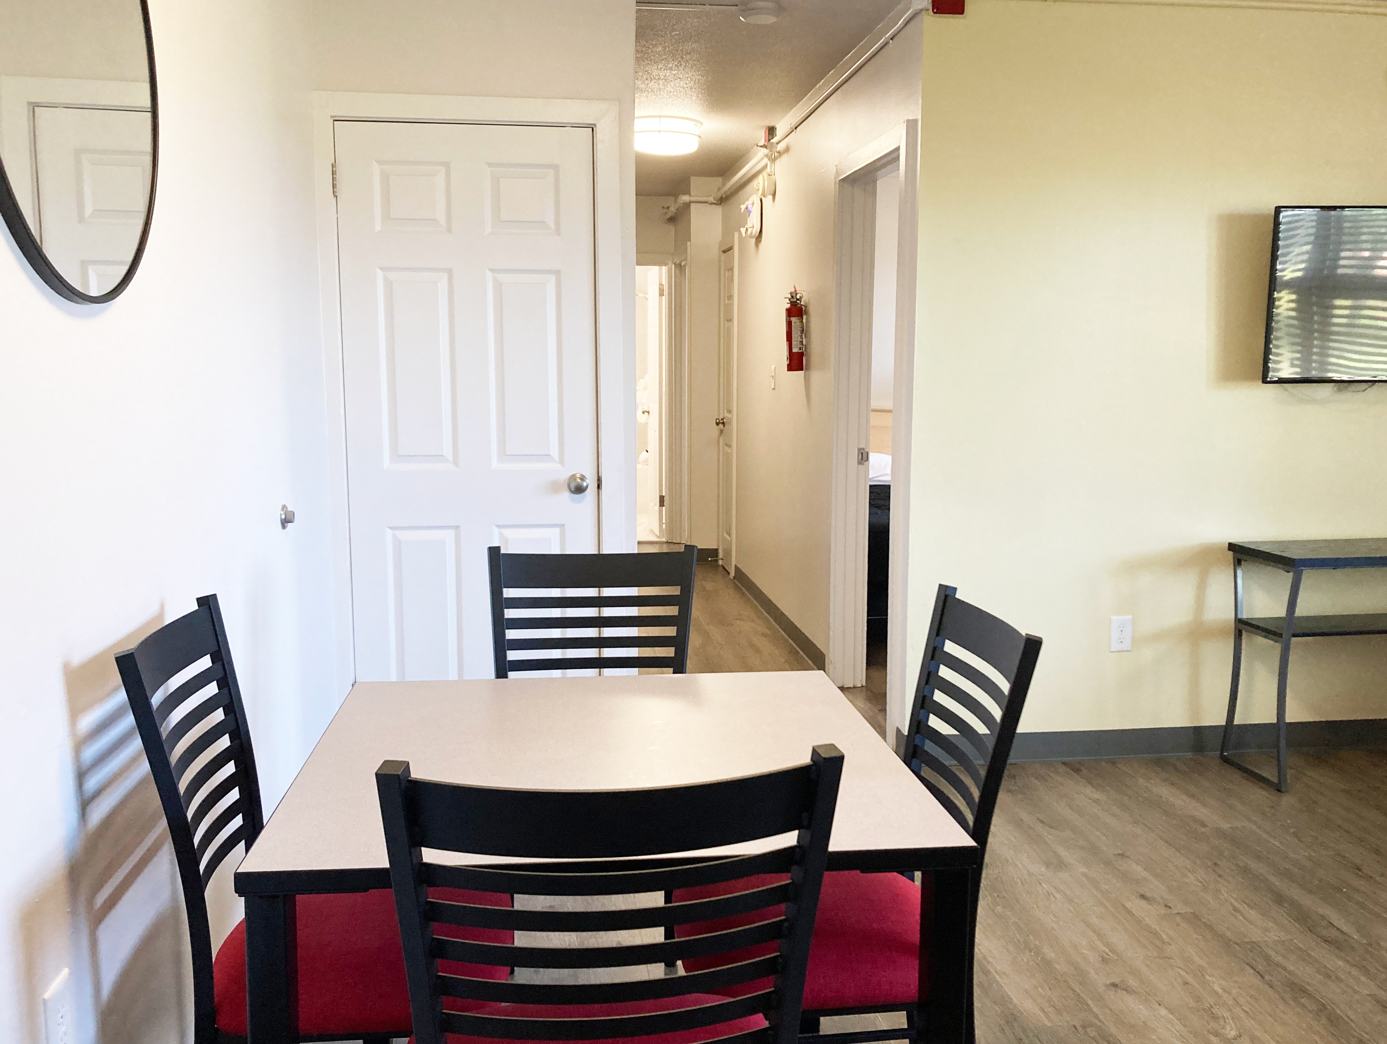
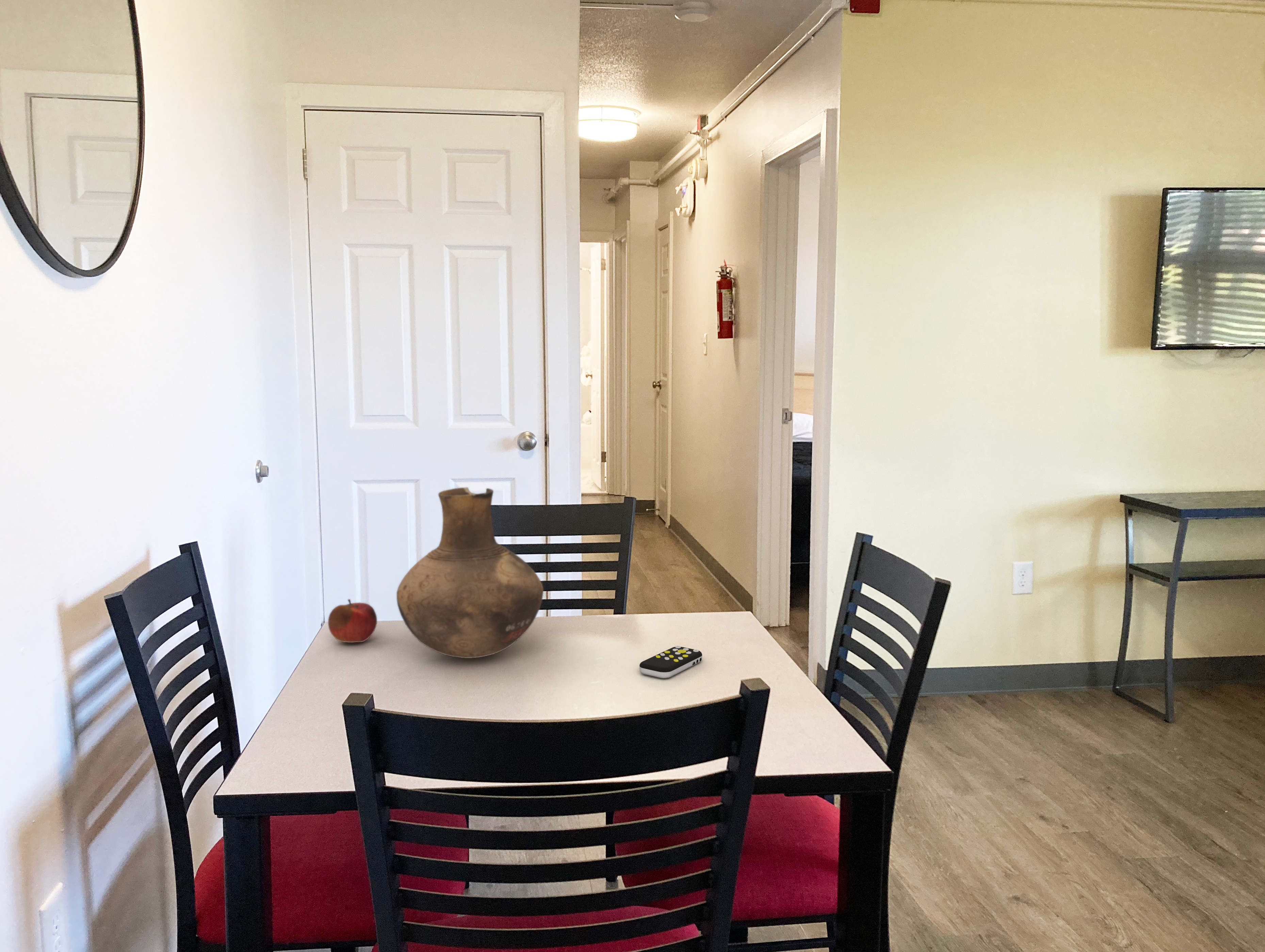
+ remote control (671, 661)
+ vase (470, 574)
+ fruit (352, 621)
